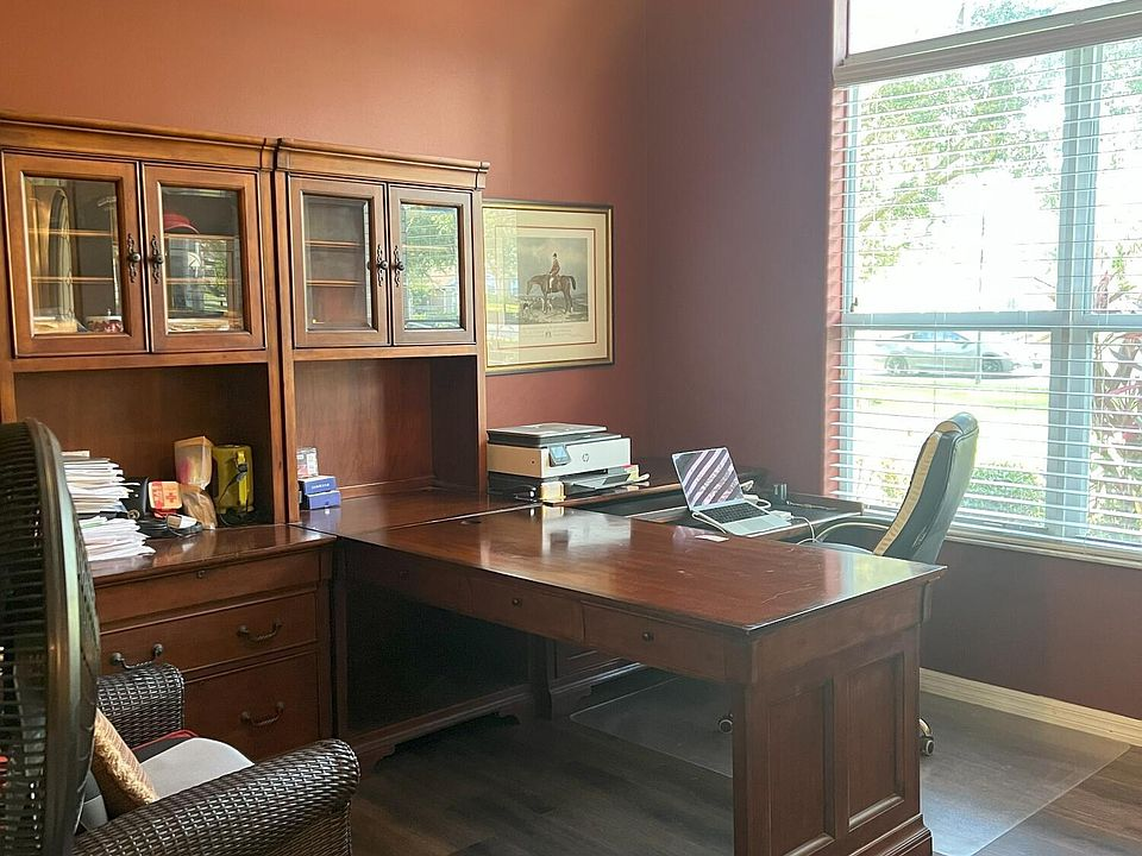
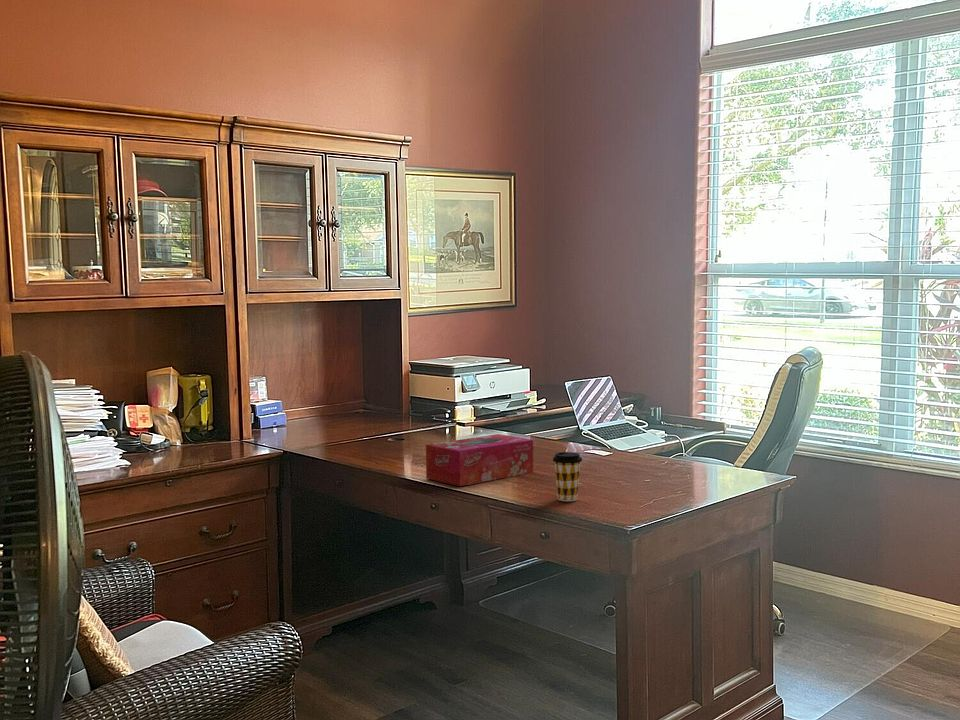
+ coffee cup (567, 476)
+ tissue box (480, 458)
